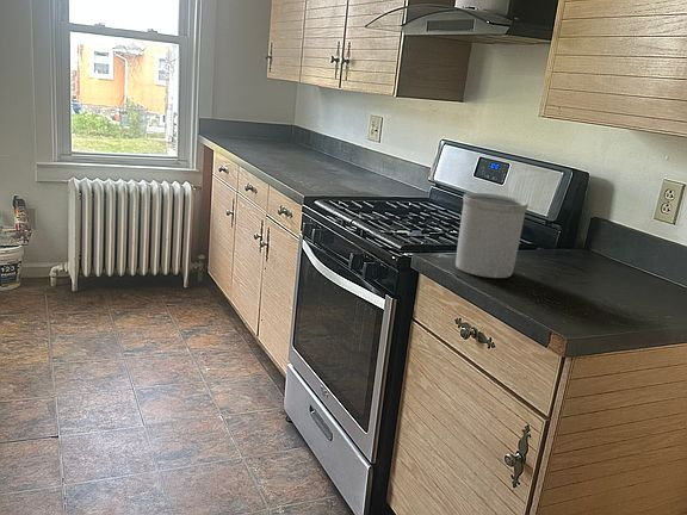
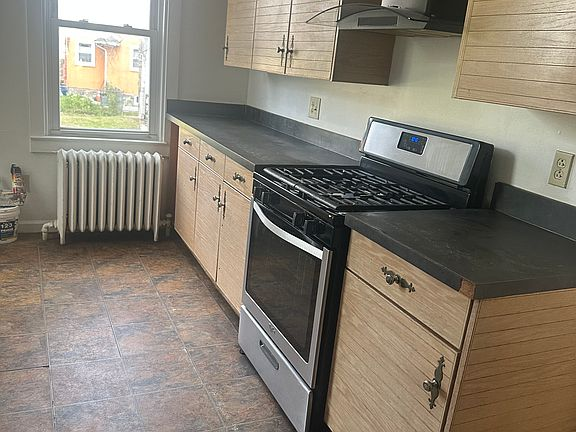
- utensil holder (489, 234)
